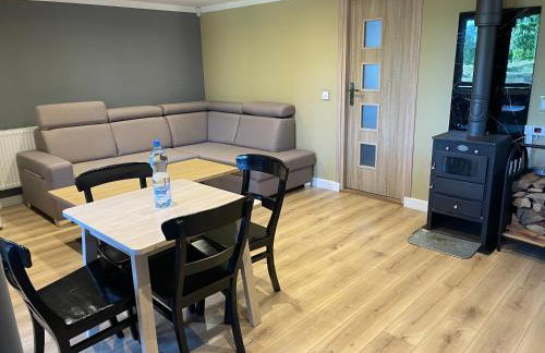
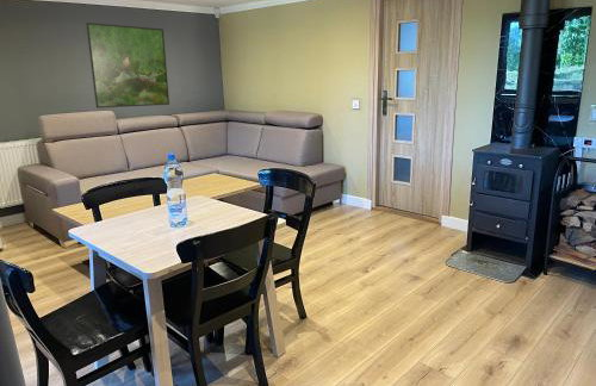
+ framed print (130, 67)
